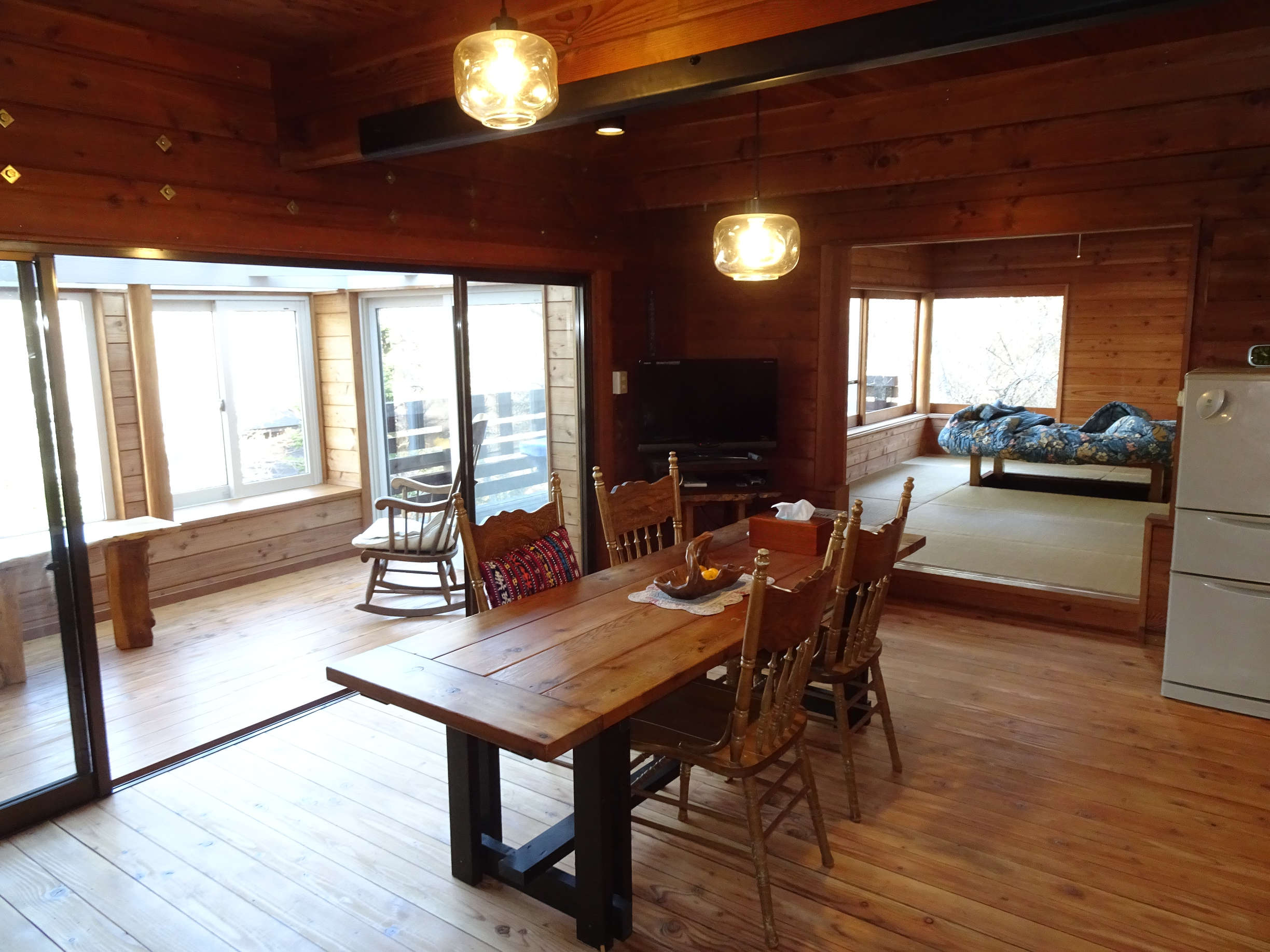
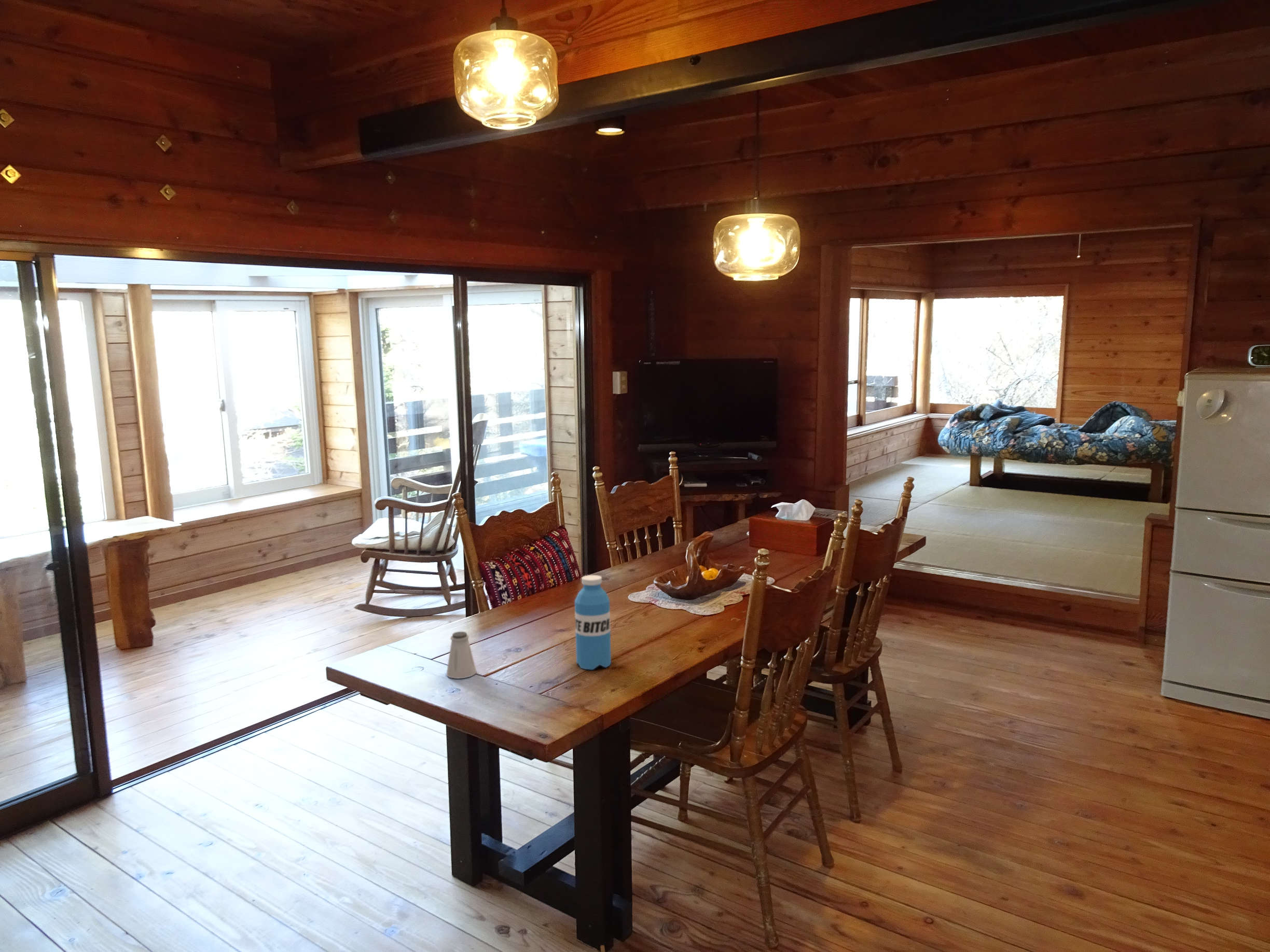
+ saltshaker (460, 653)
+ water bottle (592, 621)
